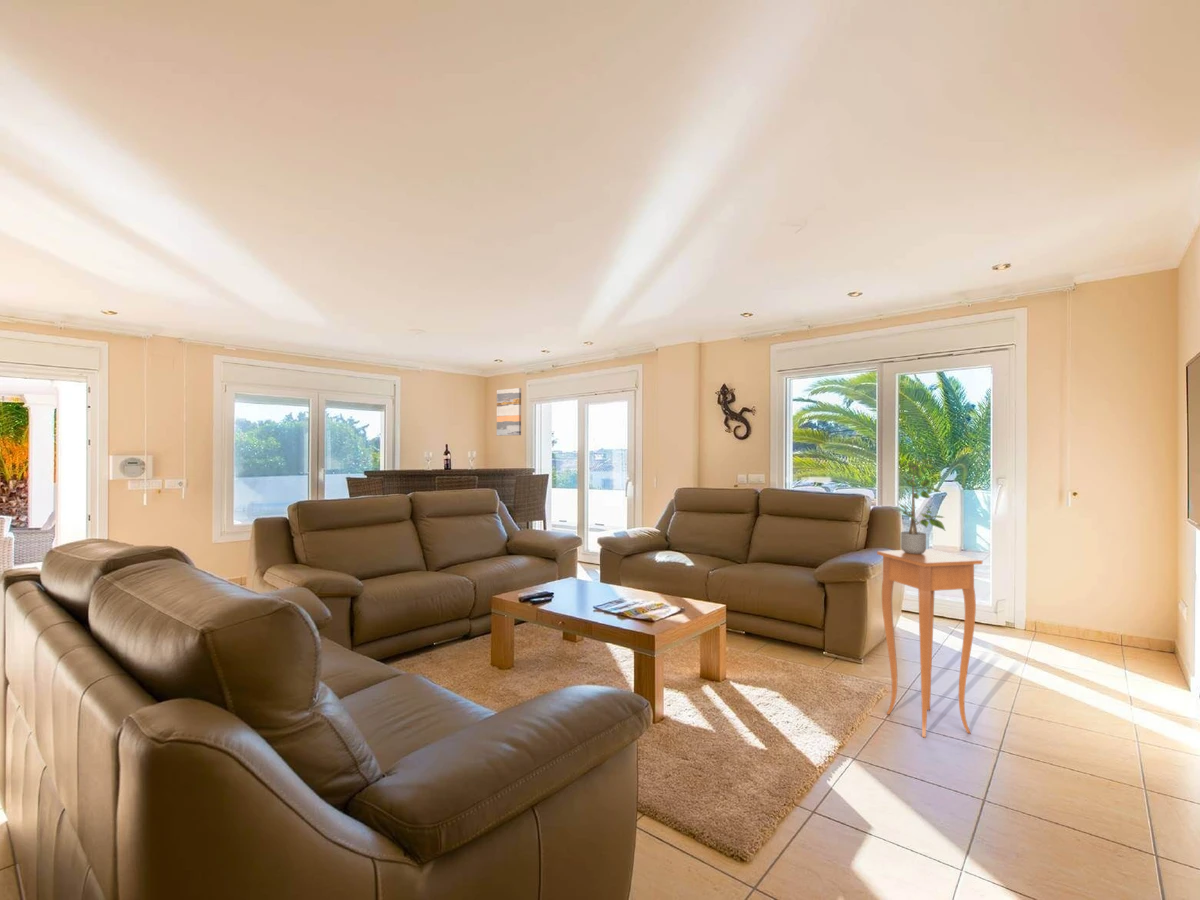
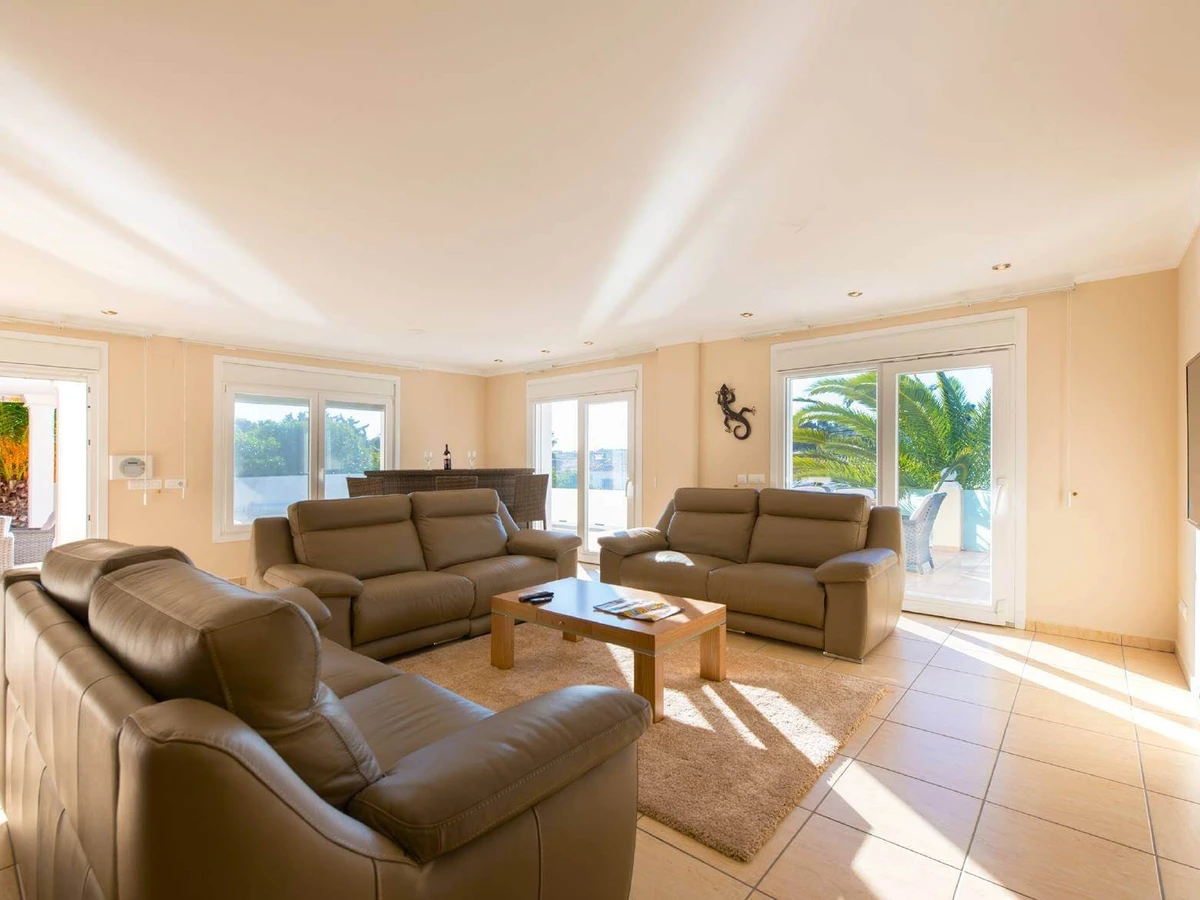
- wall art (508, 412)
- potted plant (926, 506)
- side table (926, 638)
